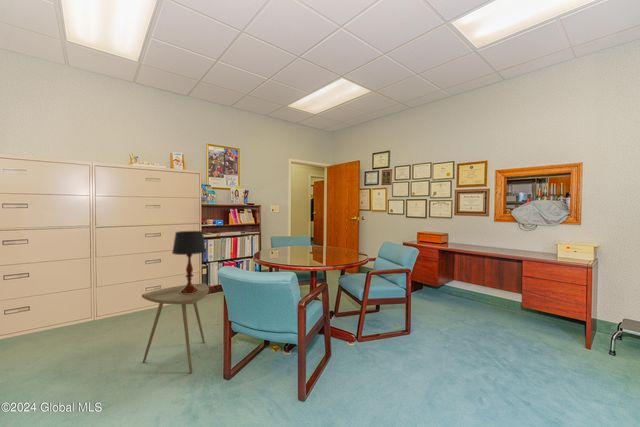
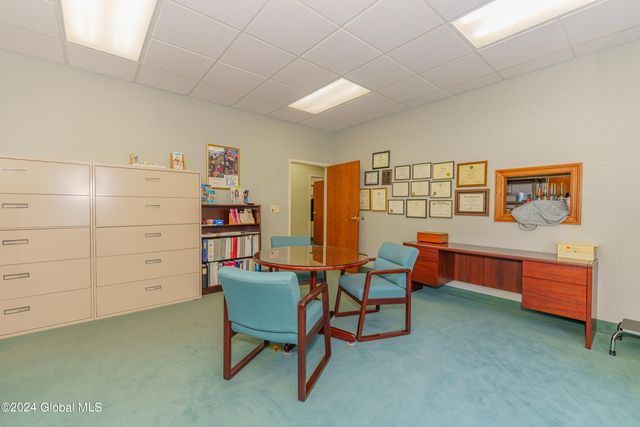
- table lamp (189, 261)
- side table (184, 322)
